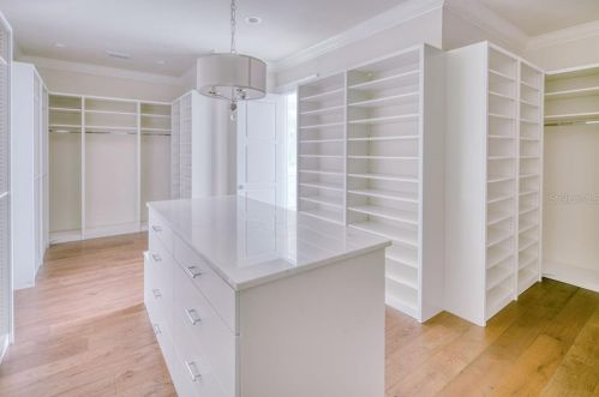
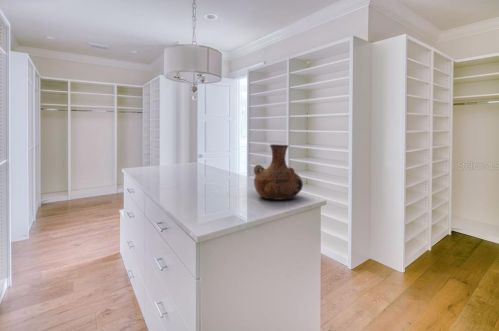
+ vase (277, 170)
